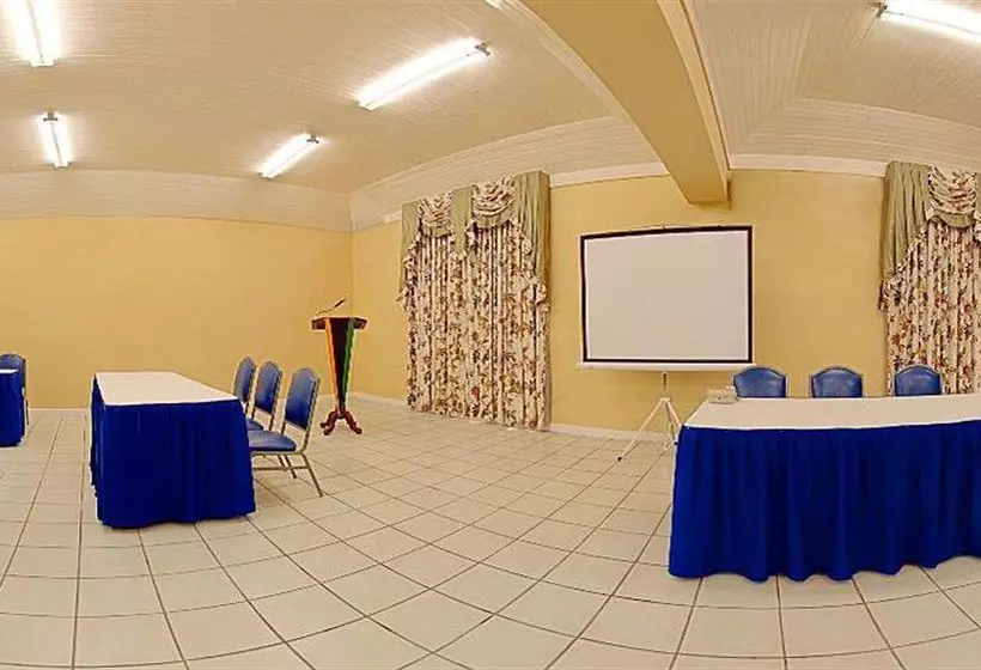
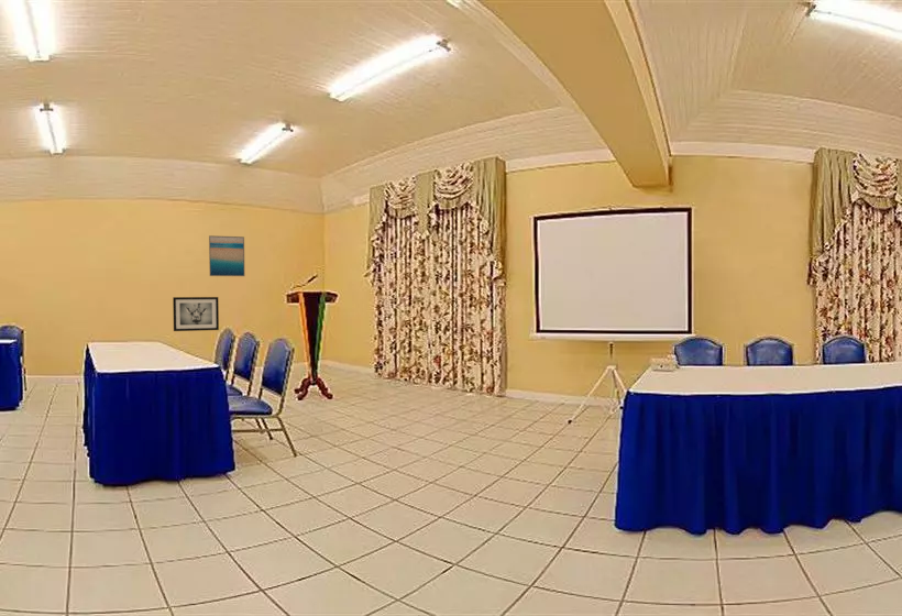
+ wall art (196, 314)
+ wall art (227, 256)
